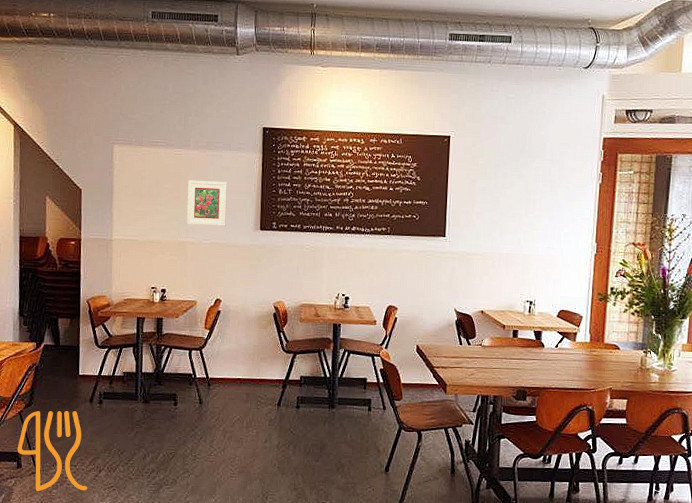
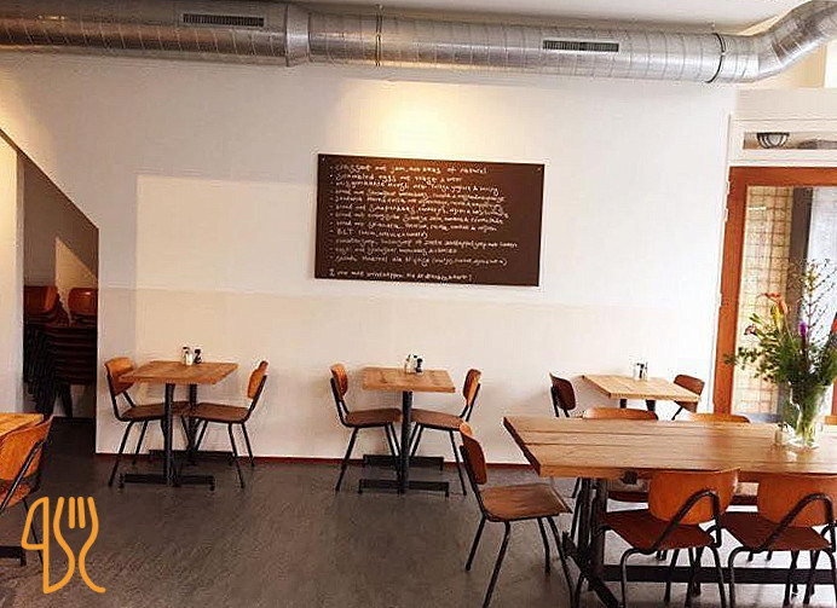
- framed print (207, 203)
